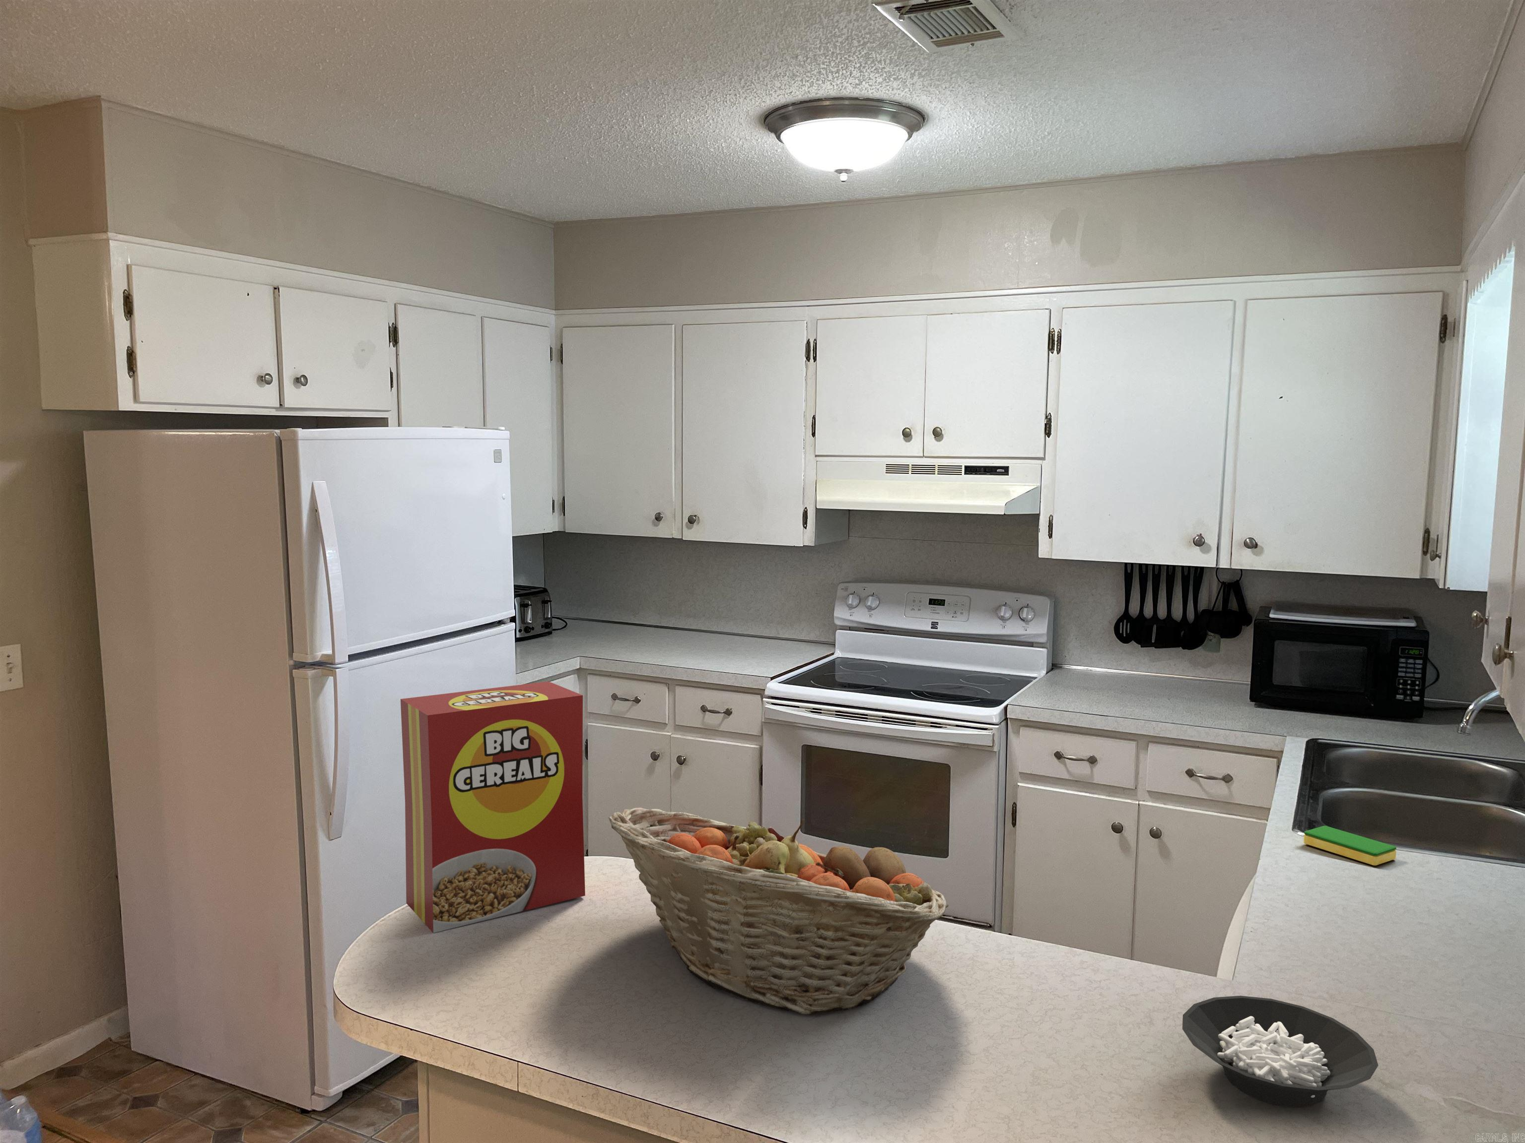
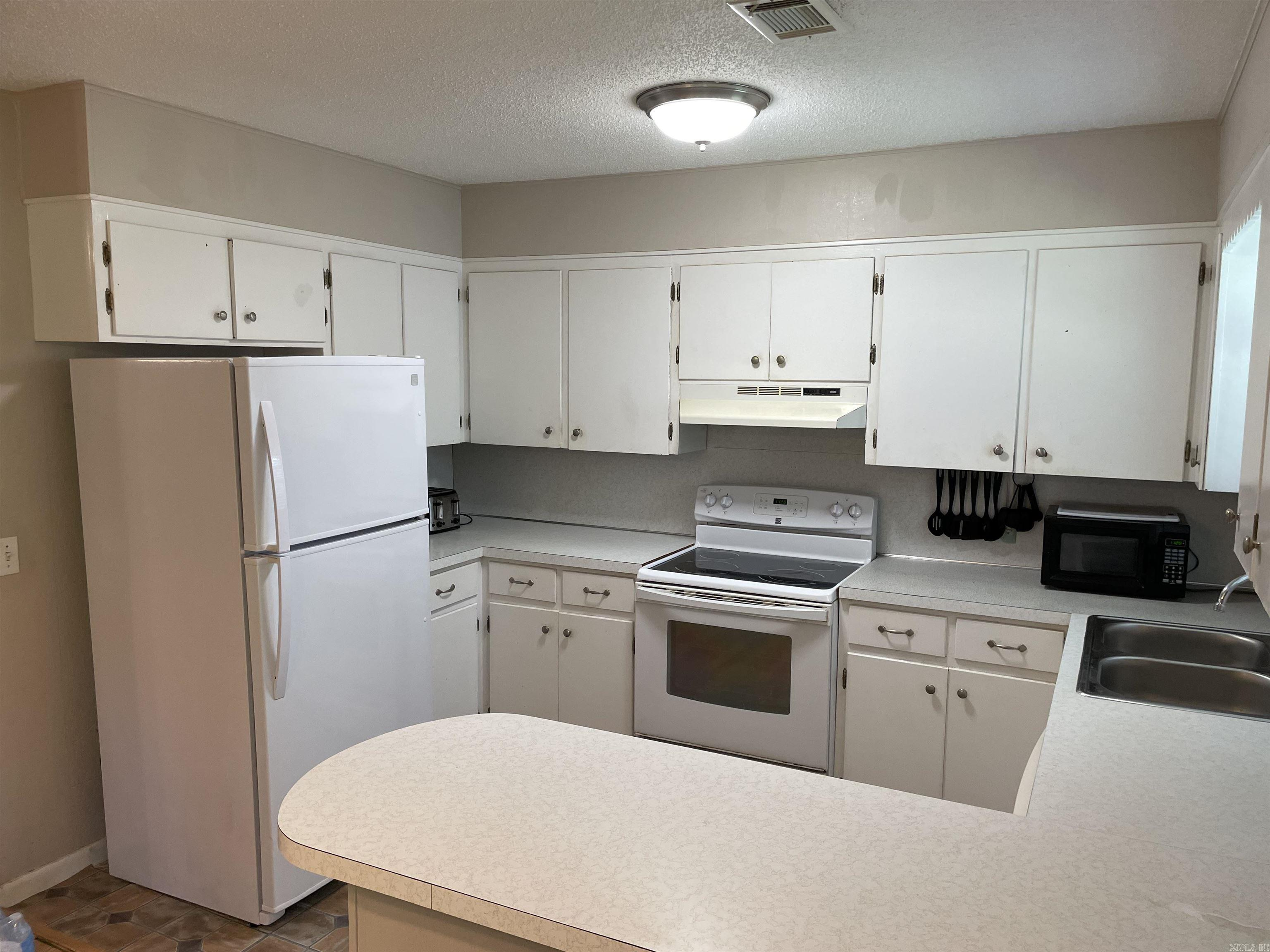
- fruit basket (772, 886)
- dish sponge (1348, 845)
- cereal box (495, 800)
- cereal bowl (1275, 1059)
